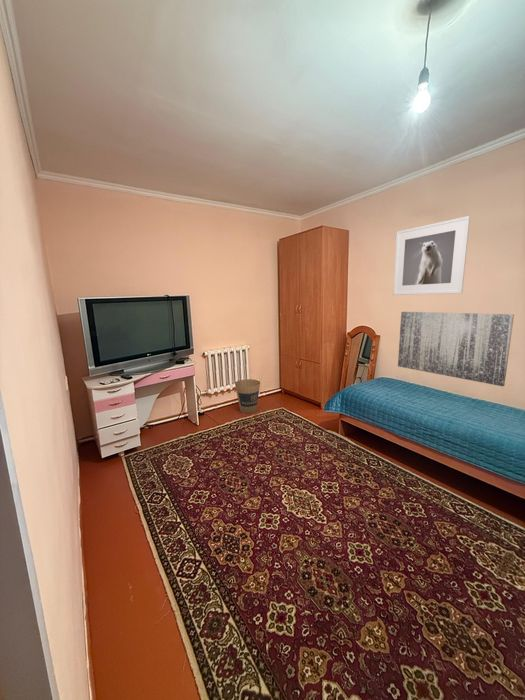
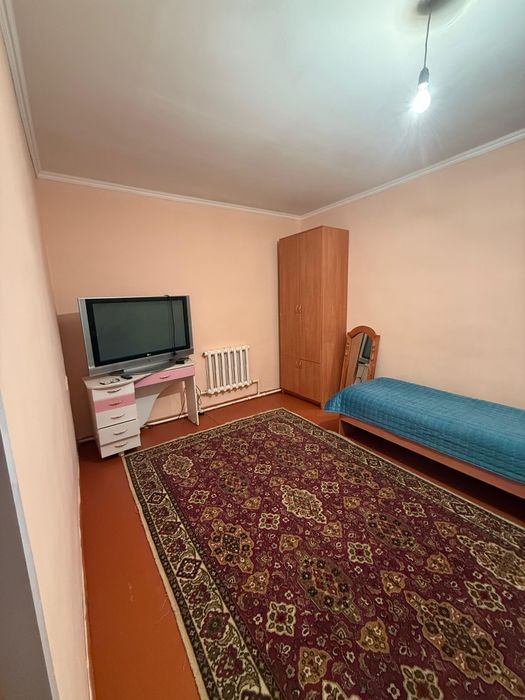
- wall art (446, 344)
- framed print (427, 260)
- trash can (248, 396)
